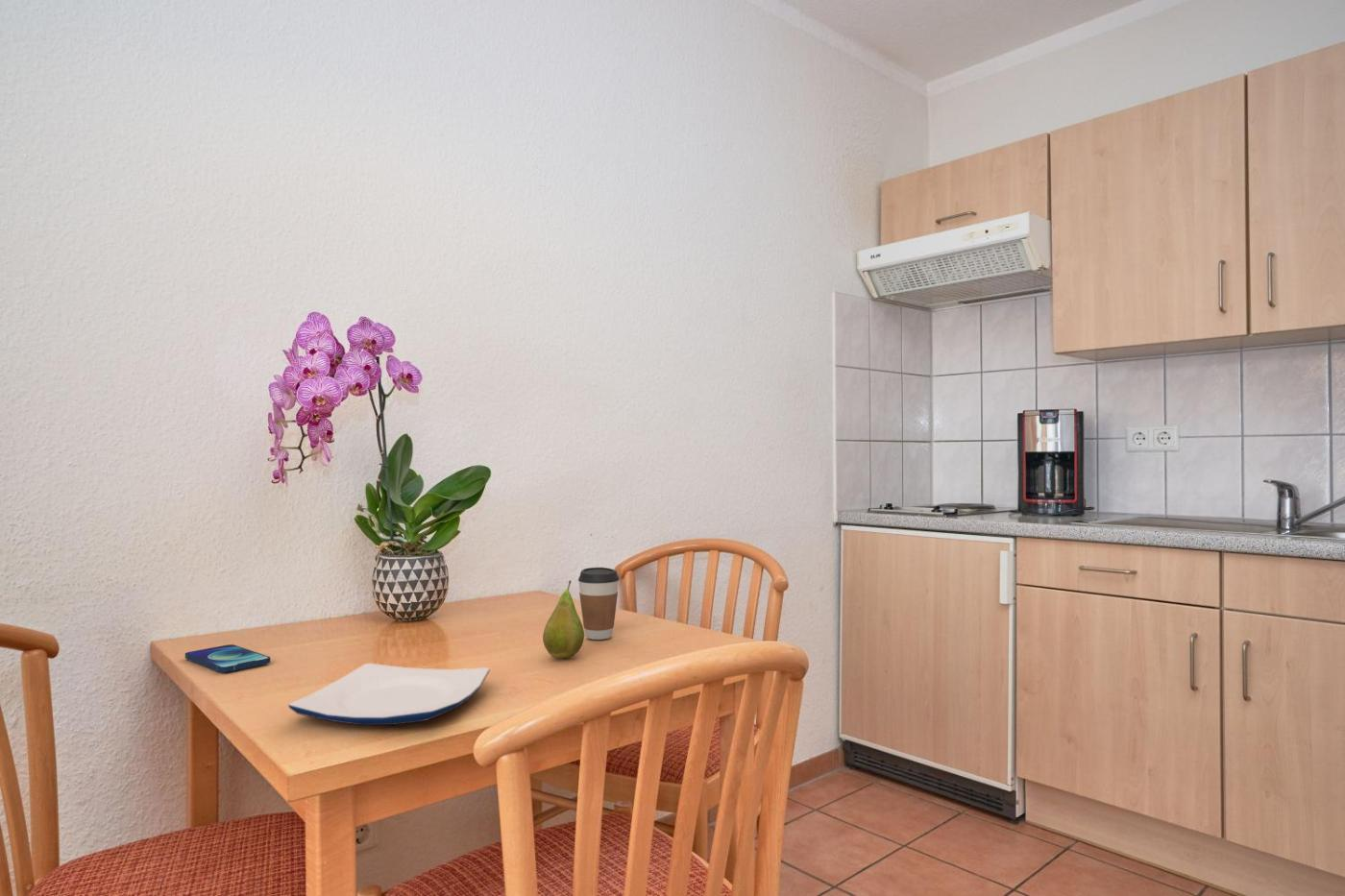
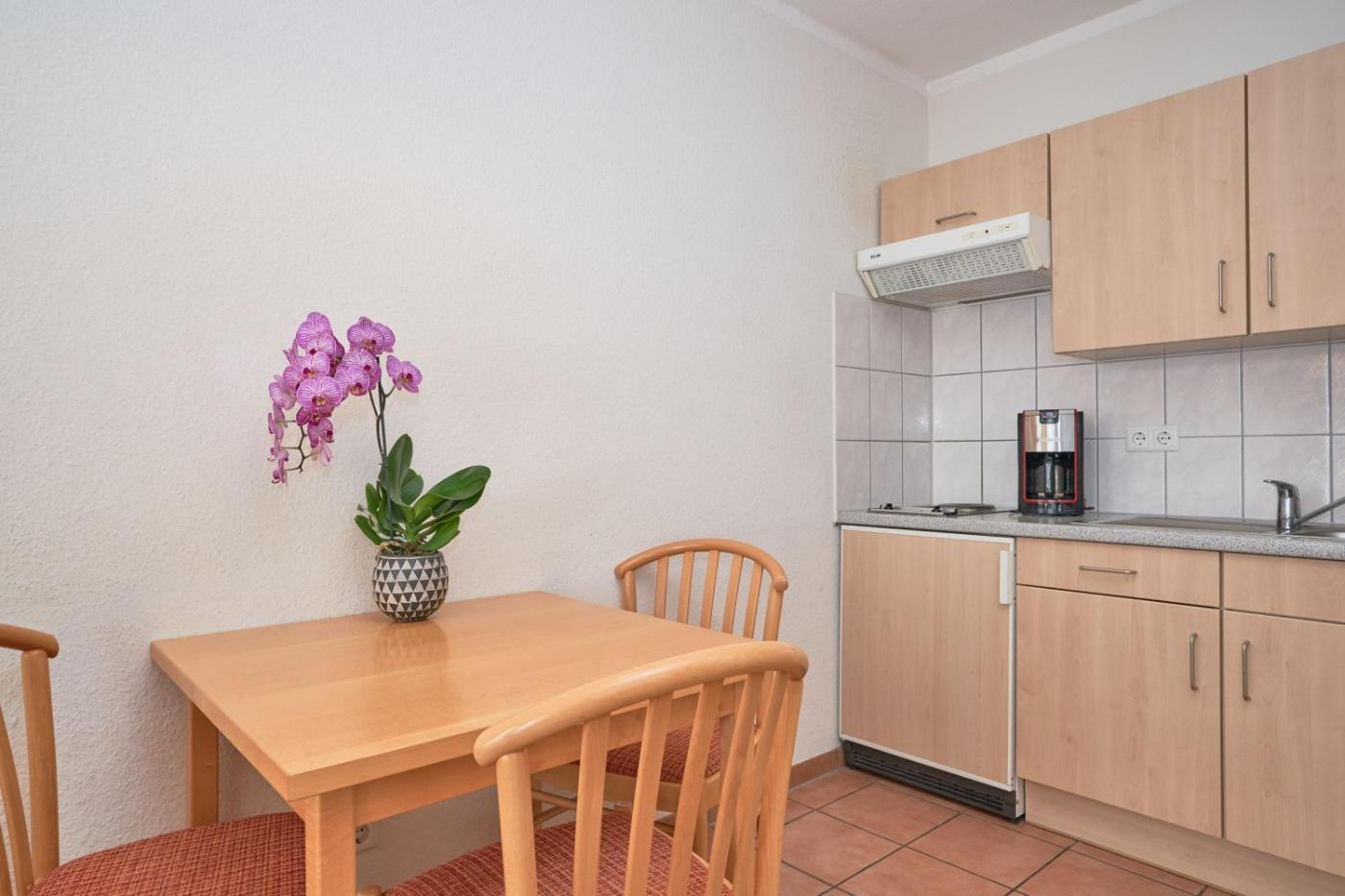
- smartphone (227, 657)
- plate (396, 694)
- fruit (563, 619)
- coffee cup (599, 603)
